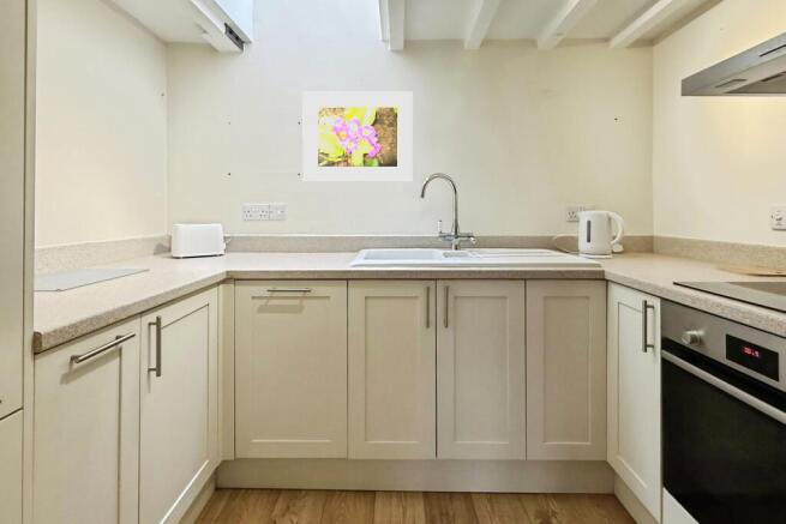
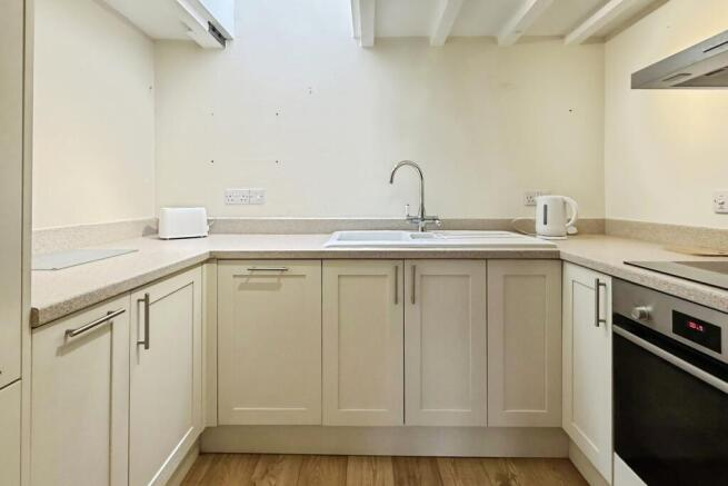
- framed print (358, 137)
